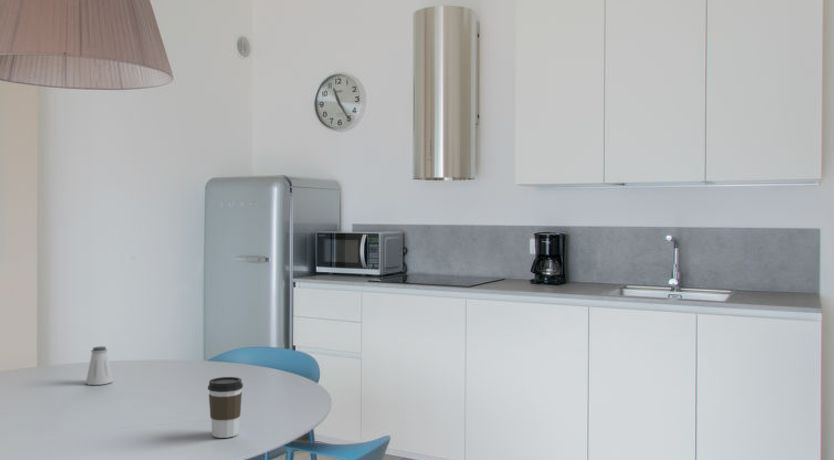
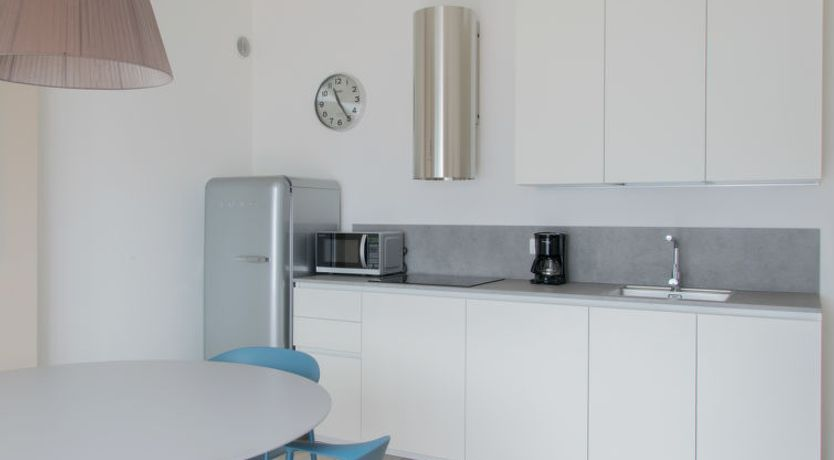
- saltshaker (99, 364)
- coffee cup (225, 407)
